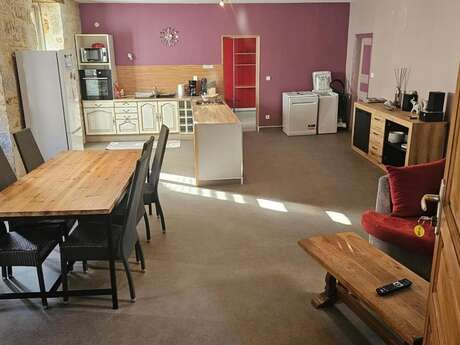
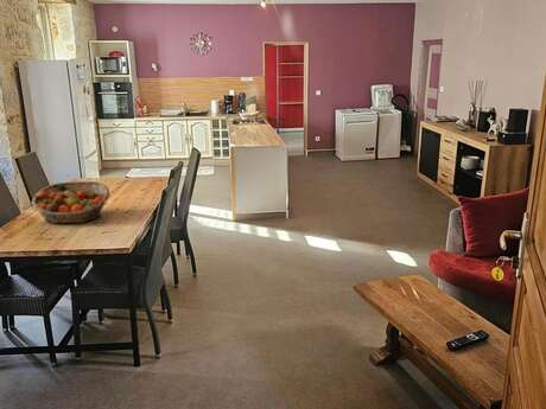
+ fruit basket (71, 202)
